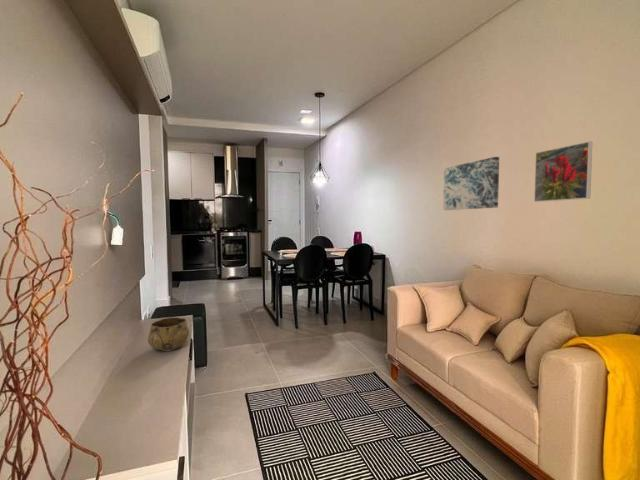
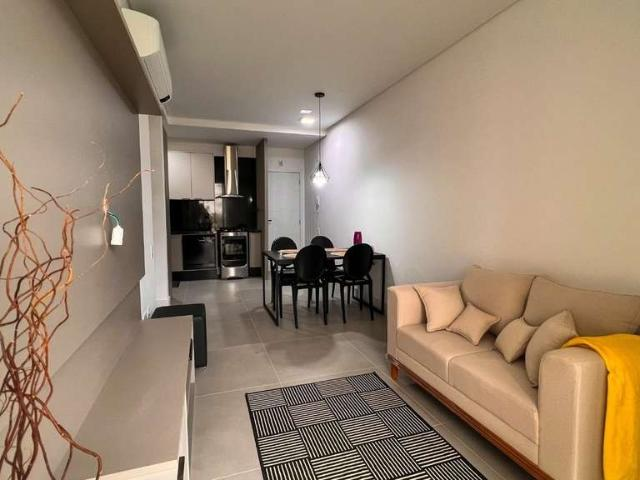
- wall art (468, 186)
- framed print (561, 174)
- decorative bowl (169, 334)
